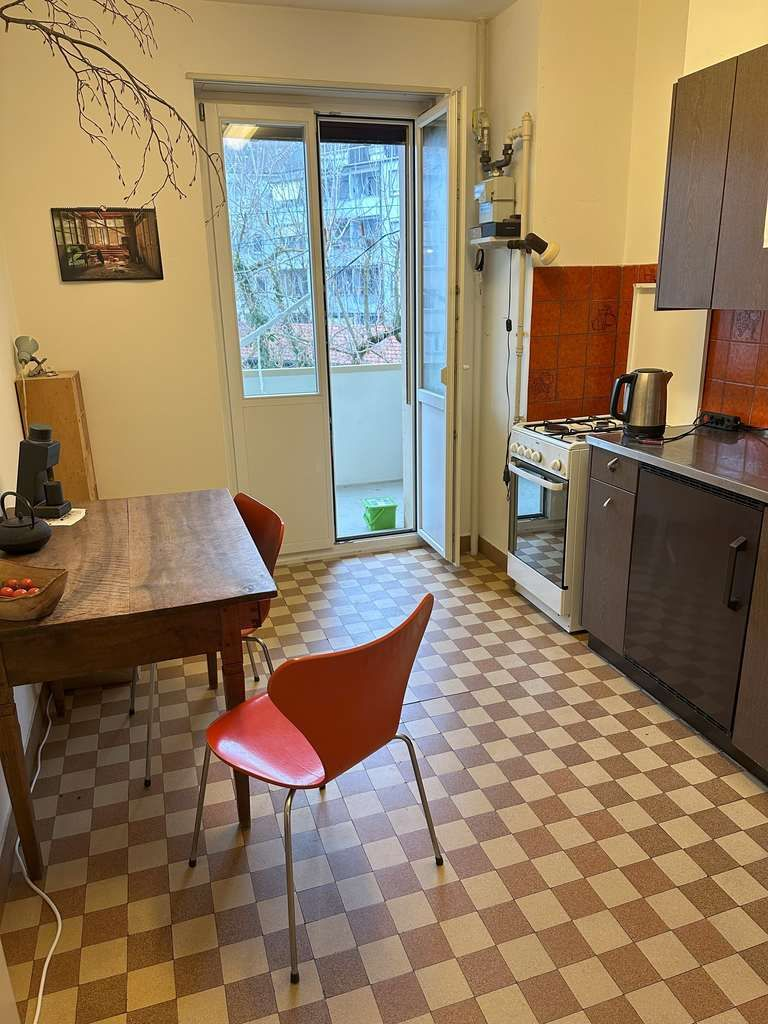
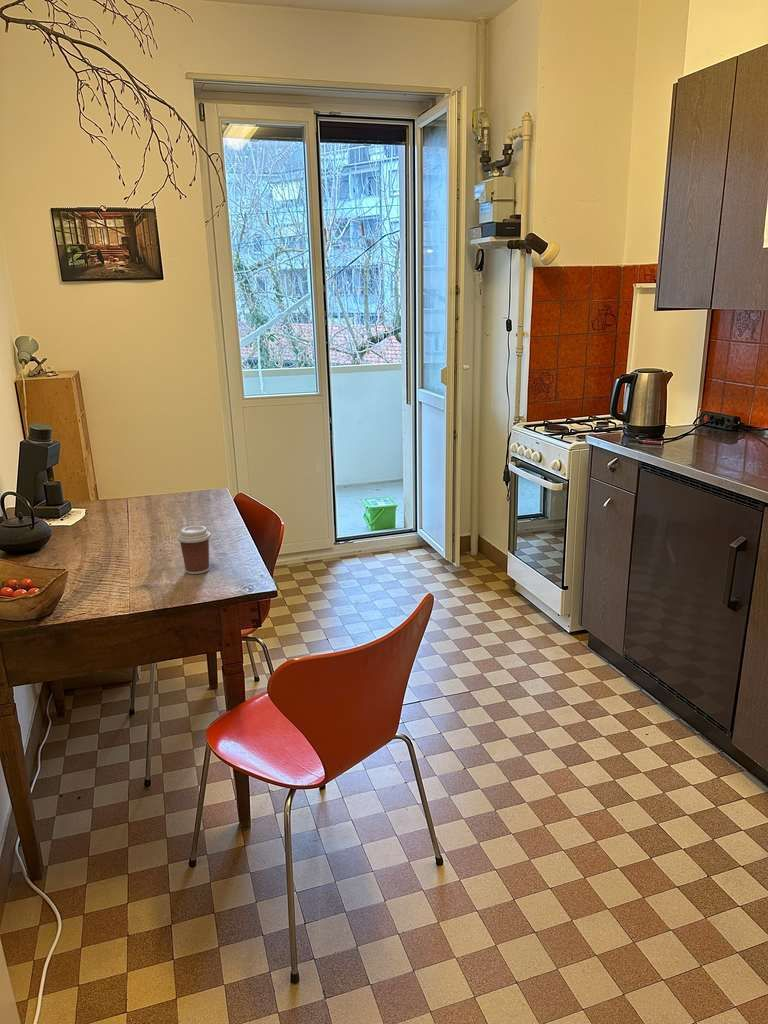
+ coffee cup (195, 549)
